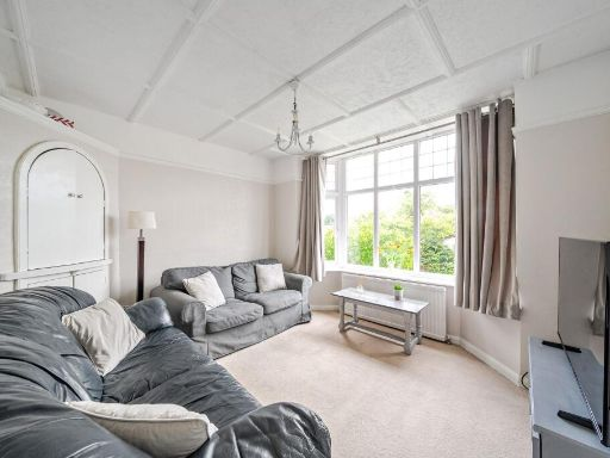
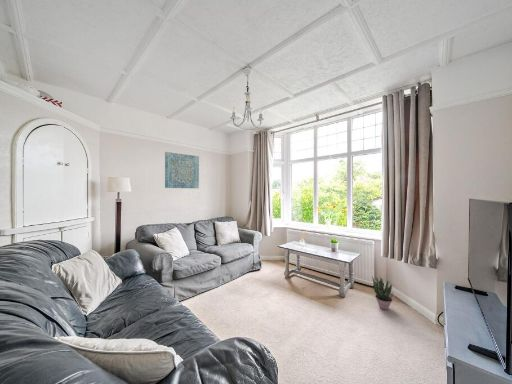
+ potted plant (382, 292)
+ wall art (182, 171)
